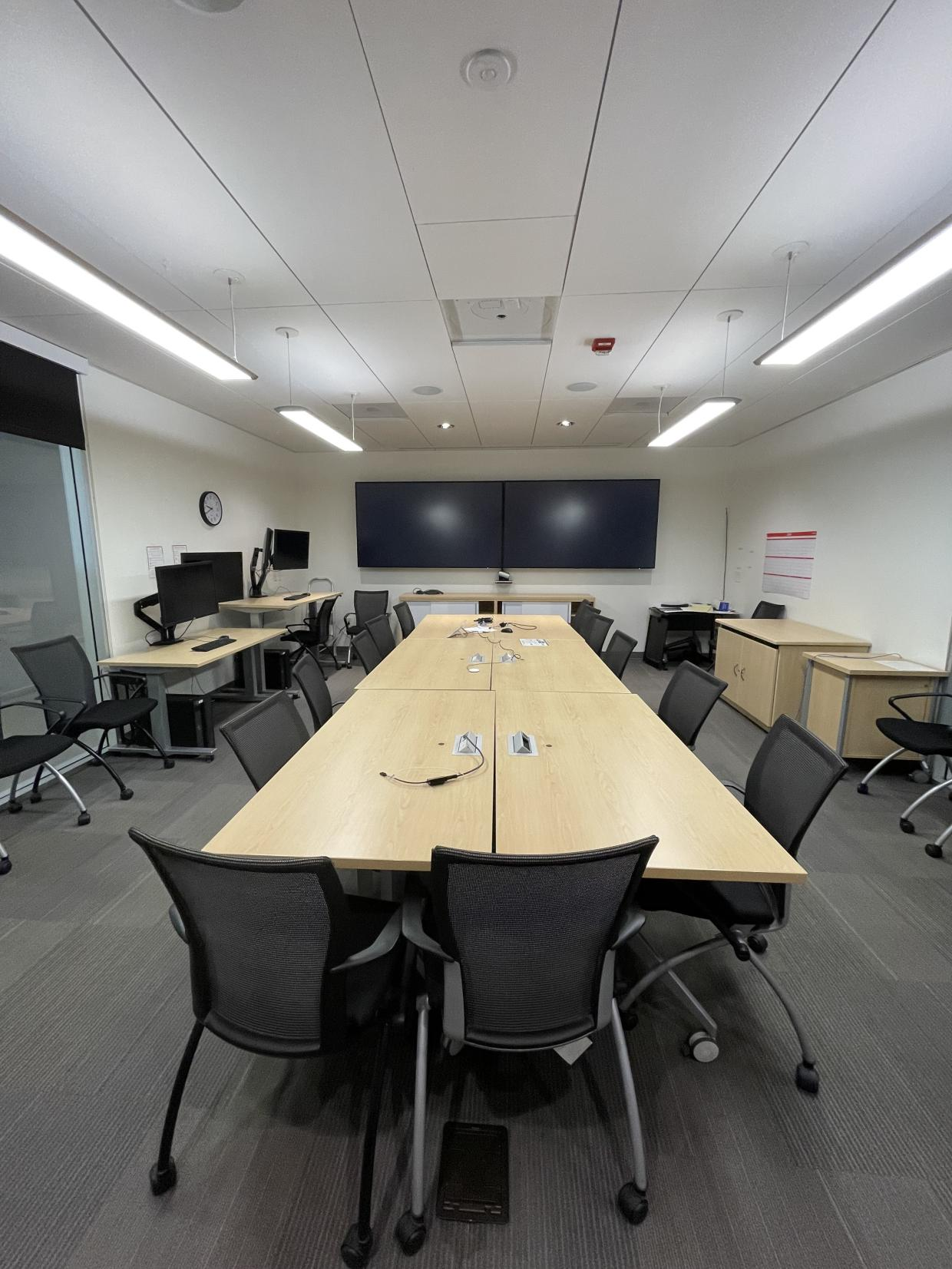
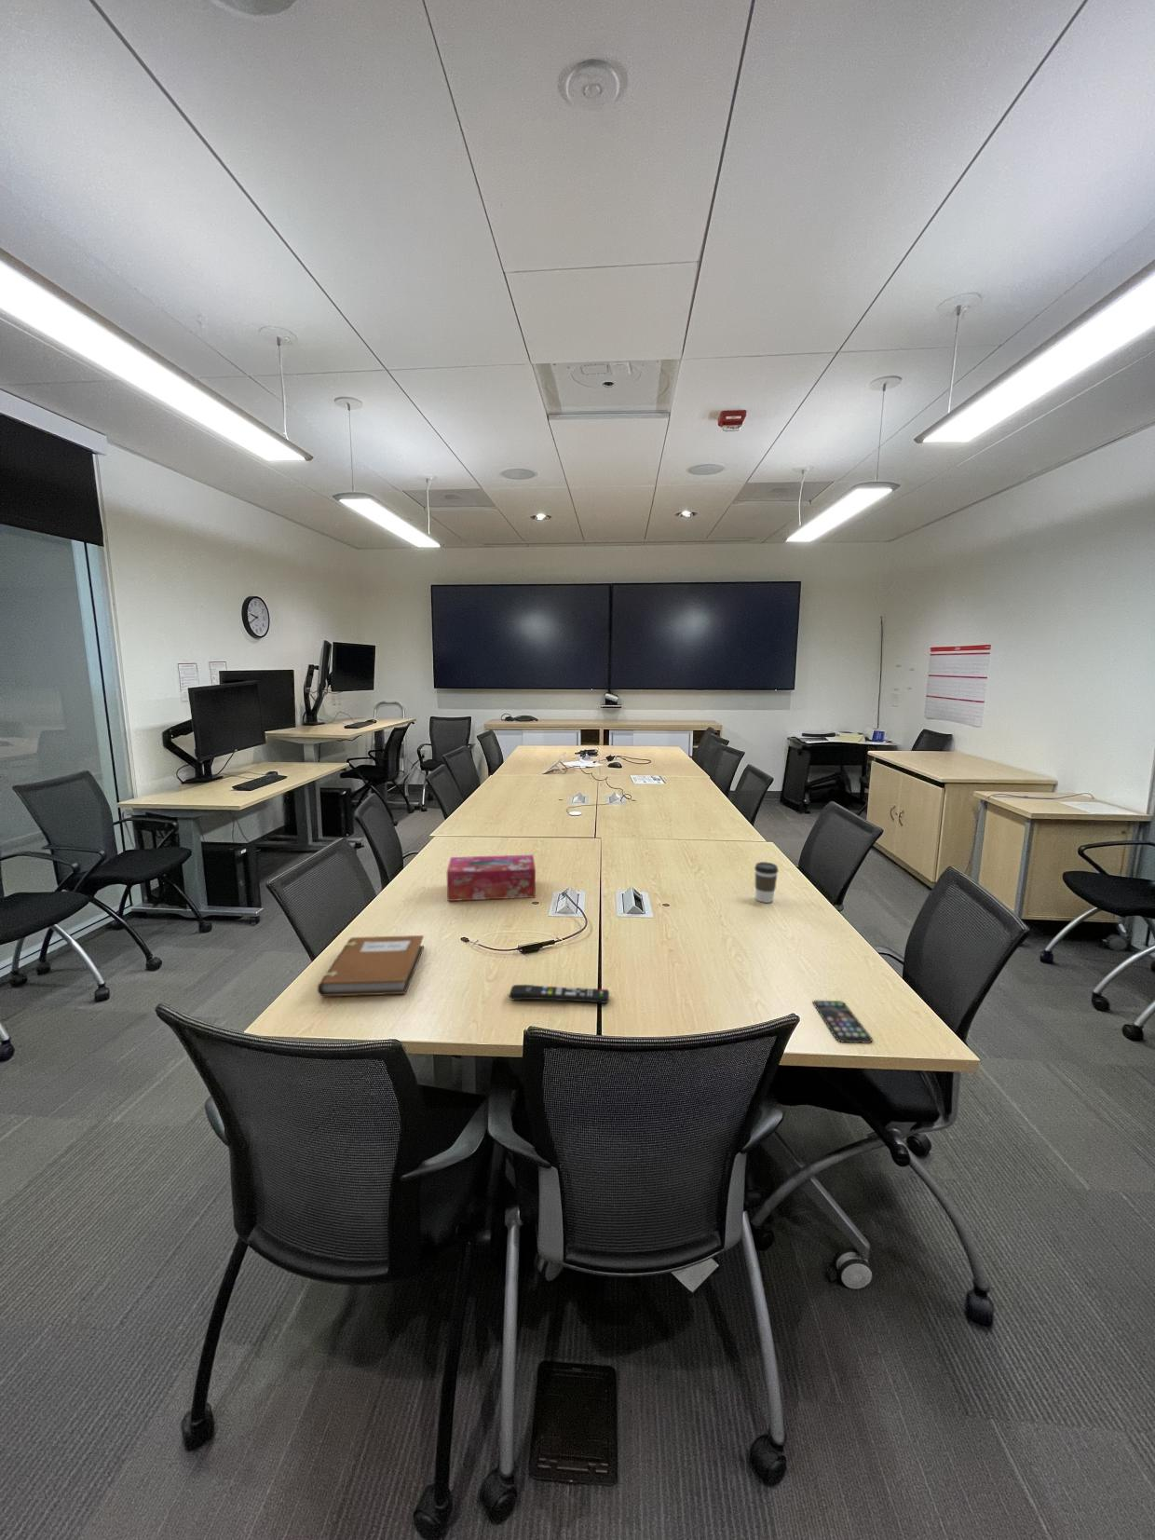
+ tissue box (491, 876)
+ notebook (375, 961)
+ remote control (559, 994)
+ coffee cup (764, 882)
+ smartphone (841, 1021)
